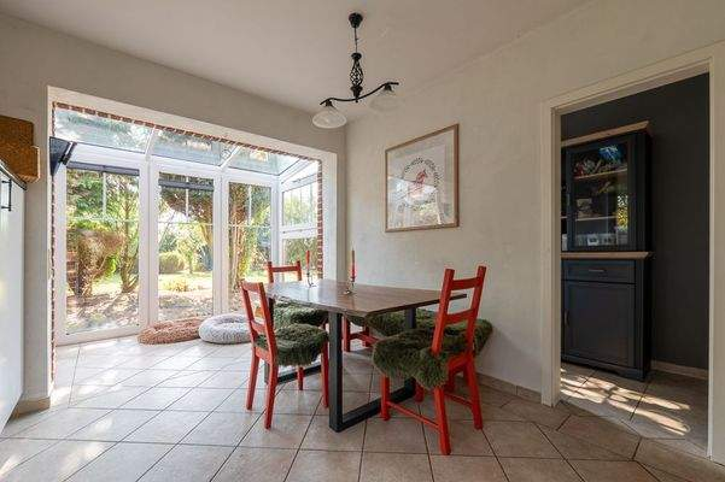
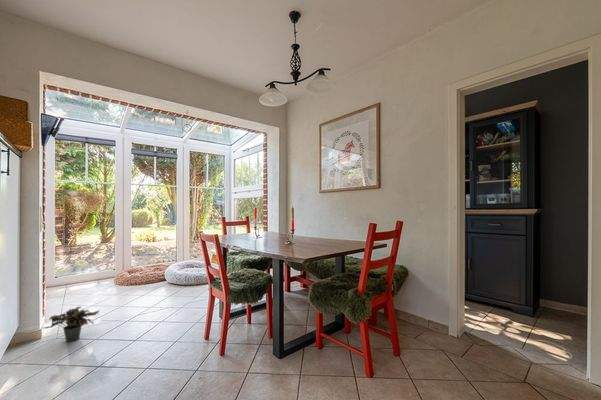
+ potted plant (72, 324)
